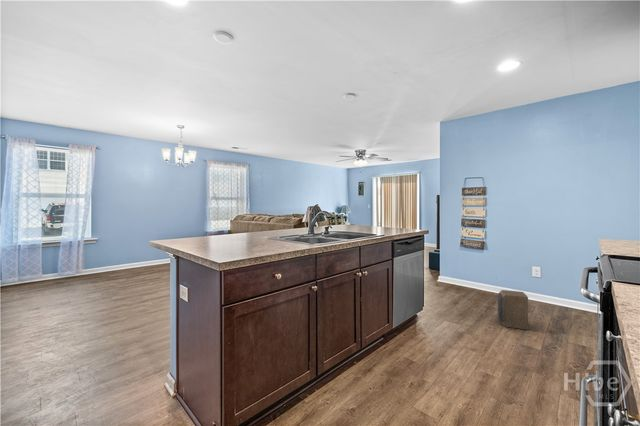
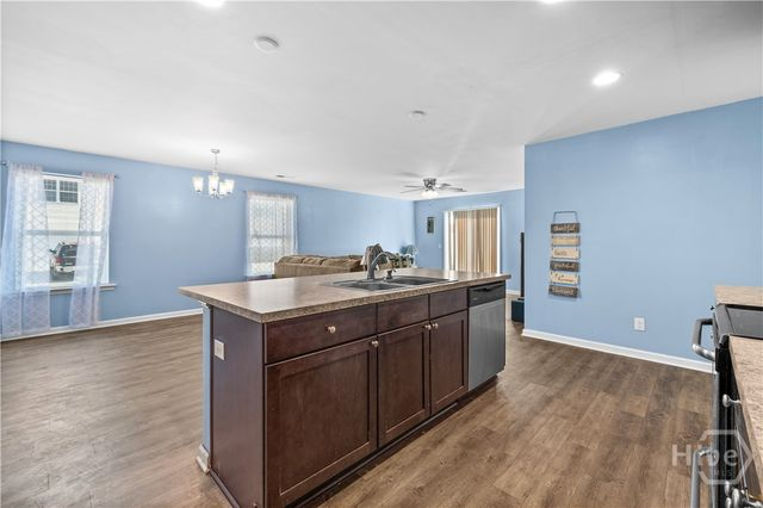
- speaker (512, 308)
